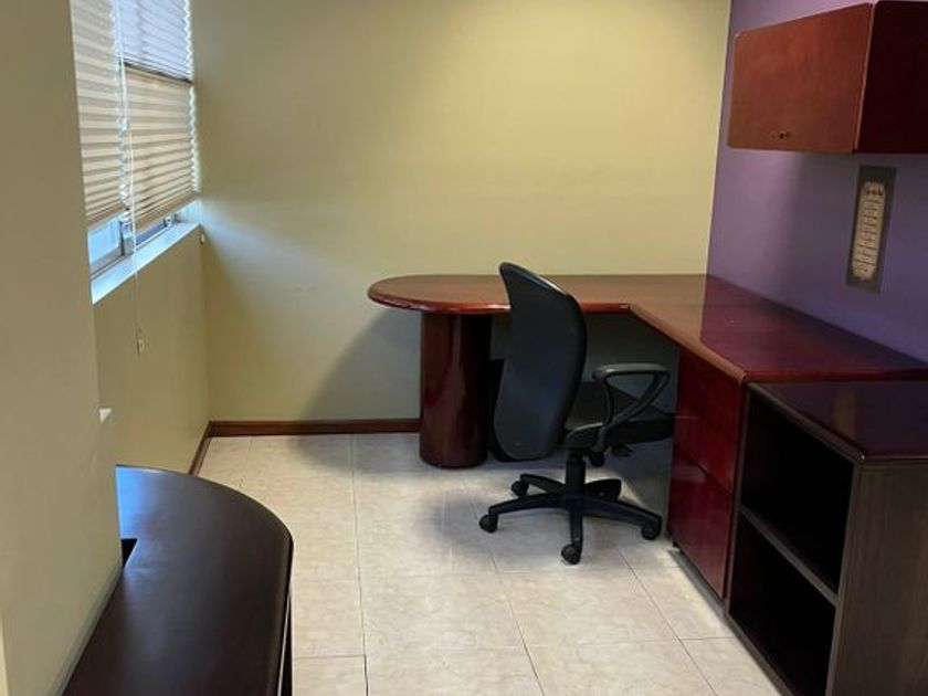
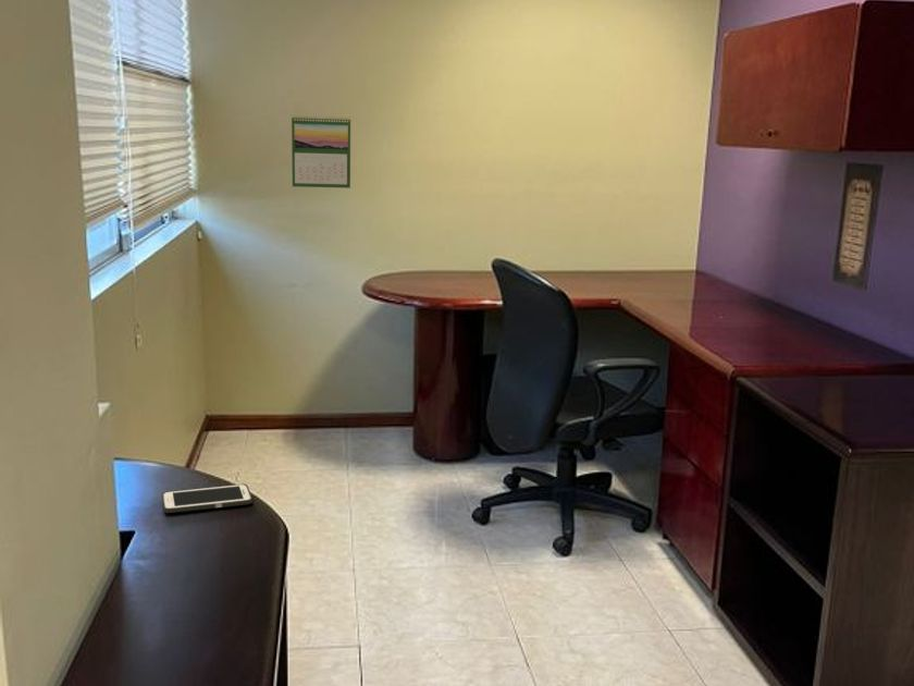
+ cell phone (207, 498)
+ calendar (321, 151)
